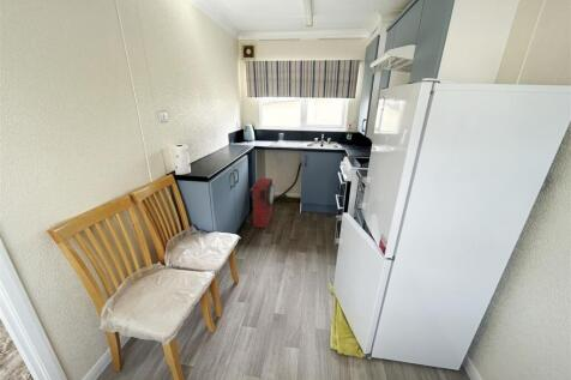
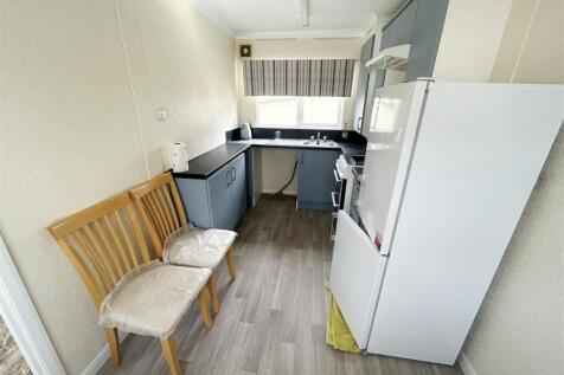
- trash bin (262, 203)
